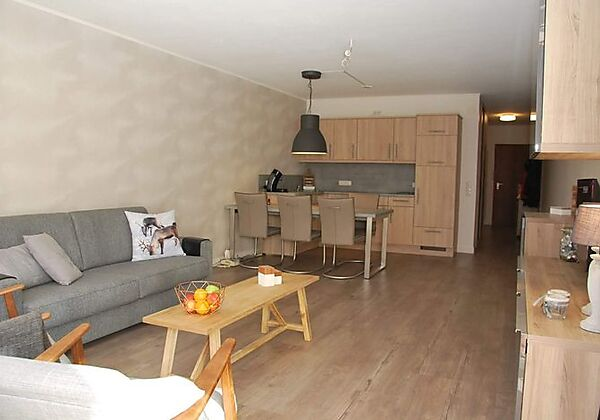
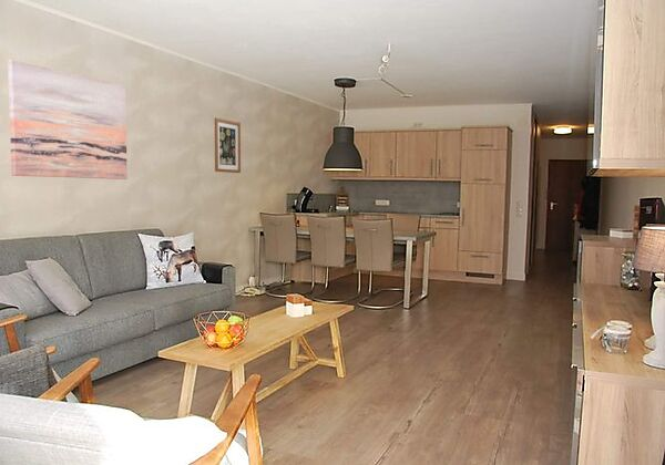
+ wall art (227, 146)
+ wall art (74, 126)
